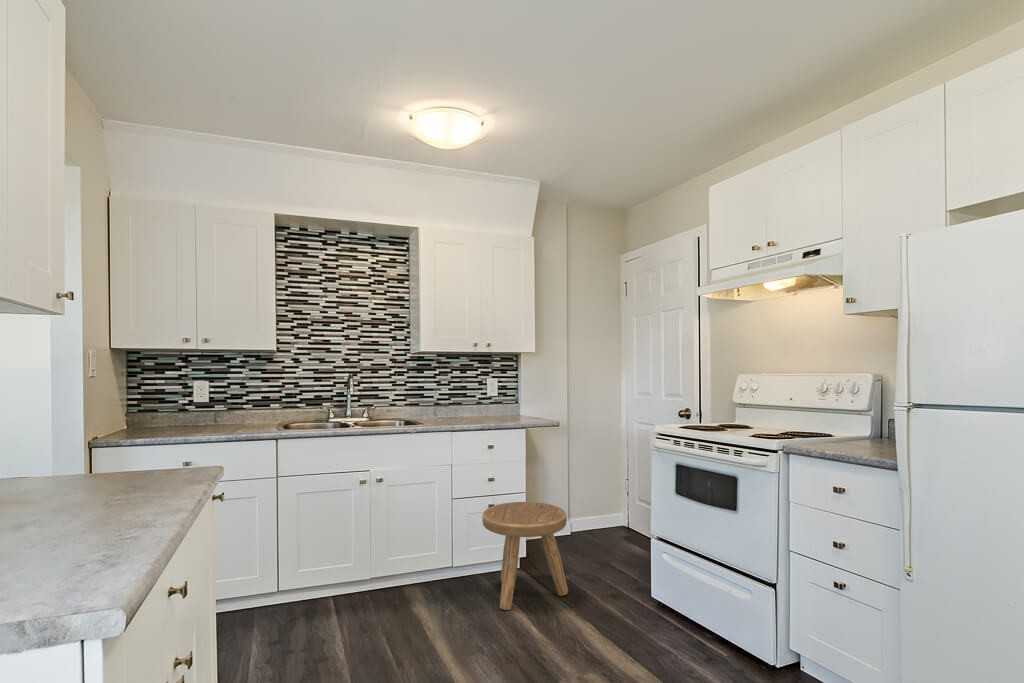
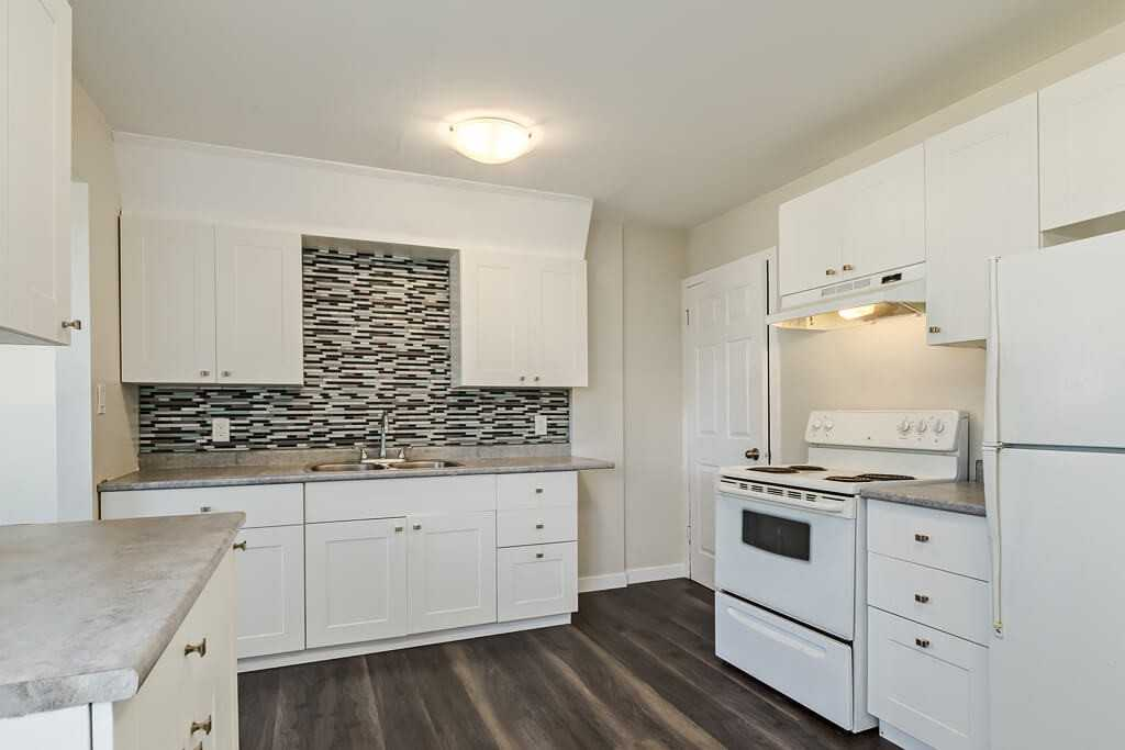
- stool (518, 553)
